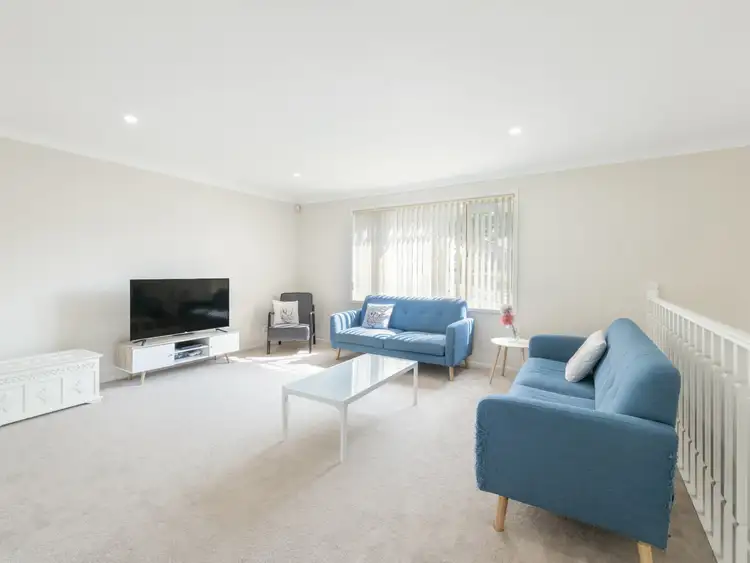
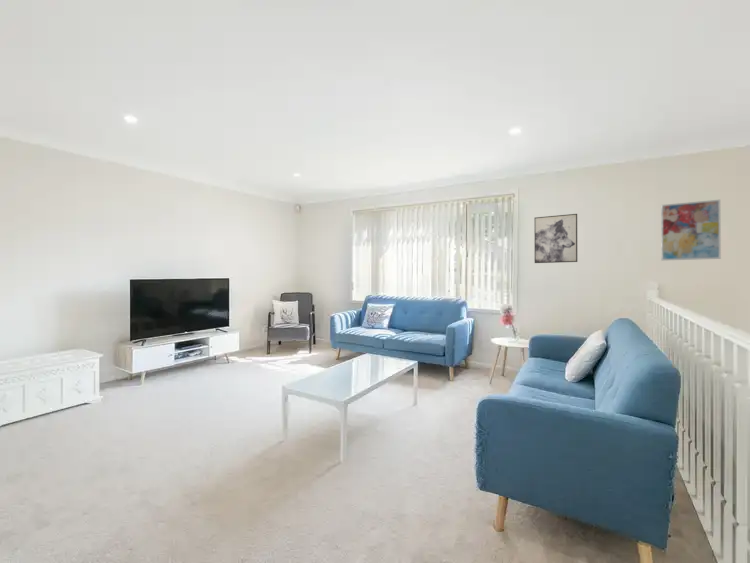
+ wall art (689, 231)
+ wall art (555, 239)
